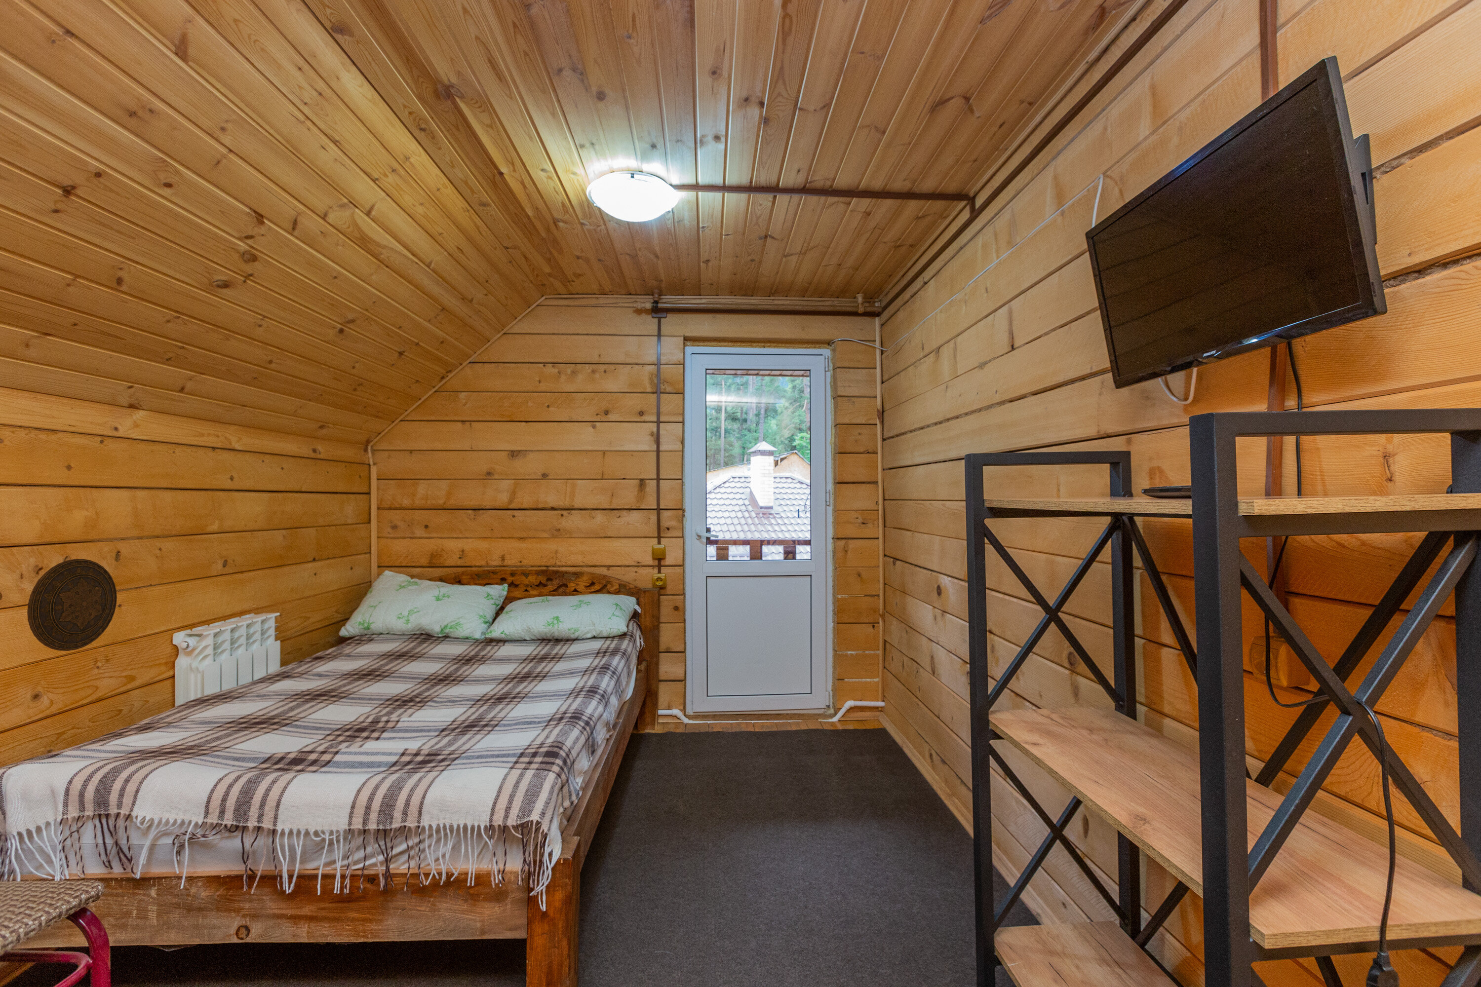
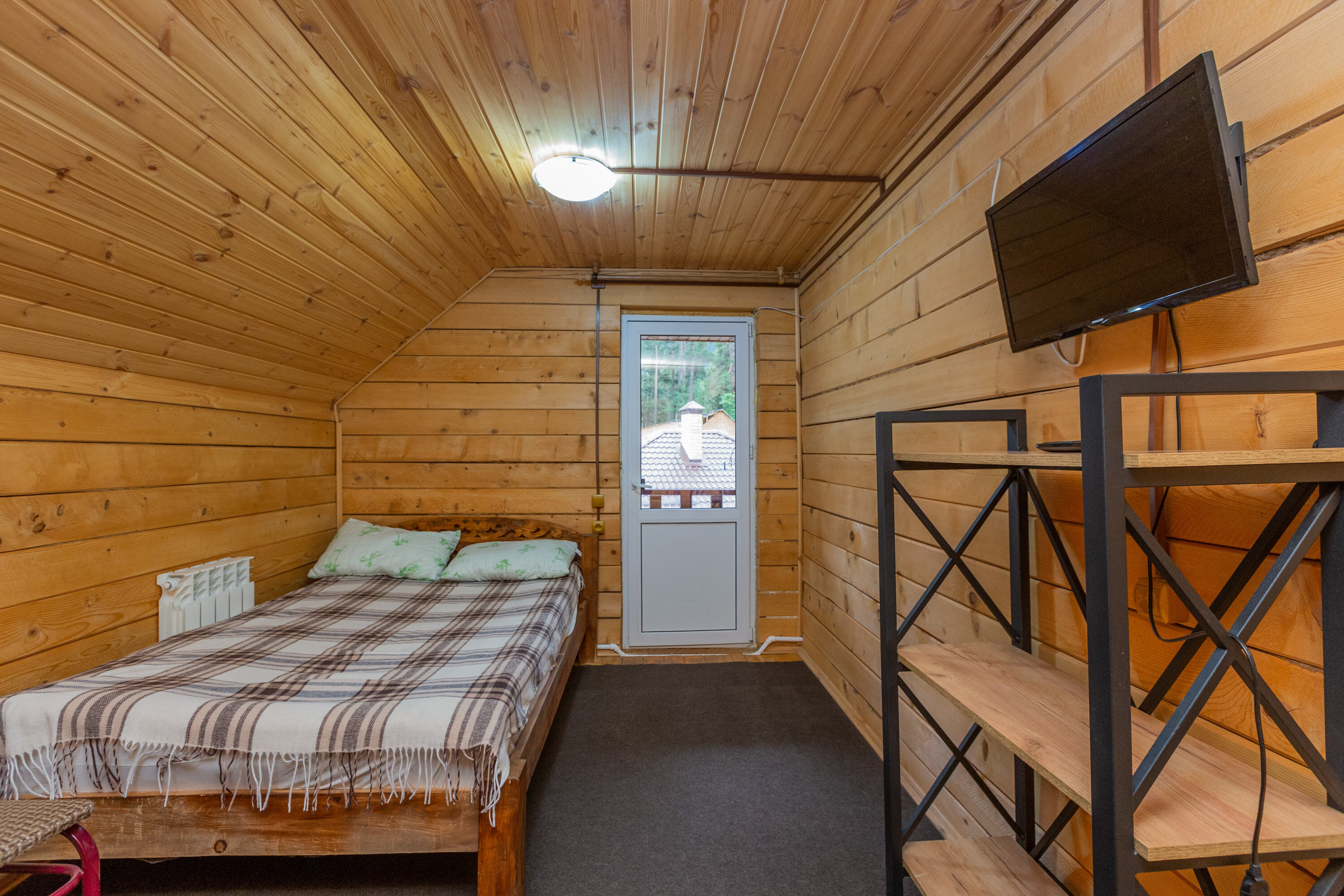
- decorative plate (79, 604)
